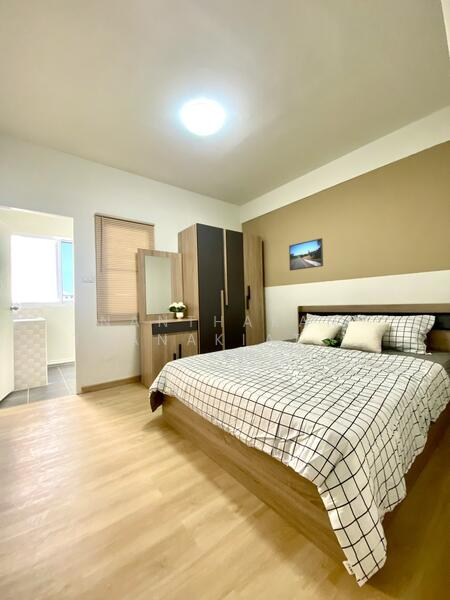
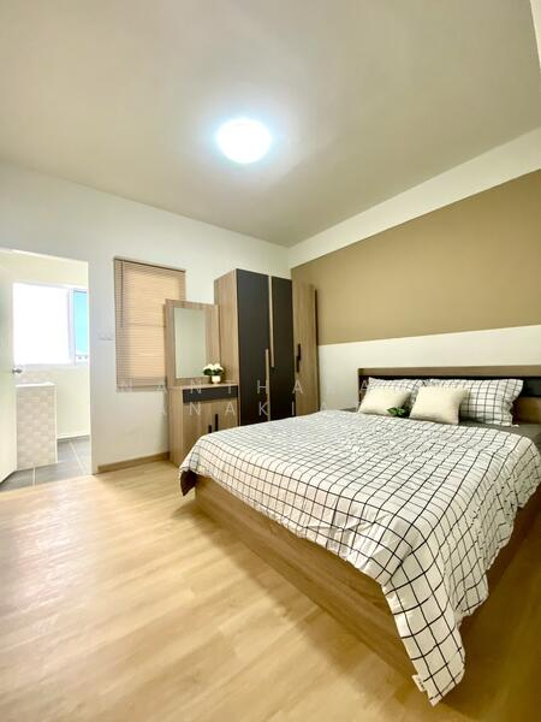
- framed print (305, 255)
